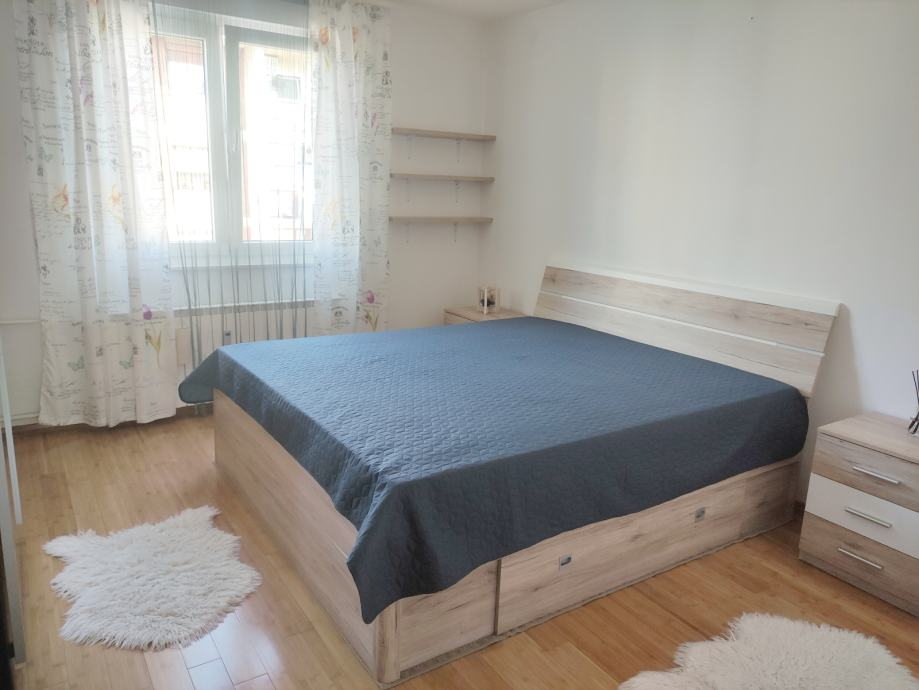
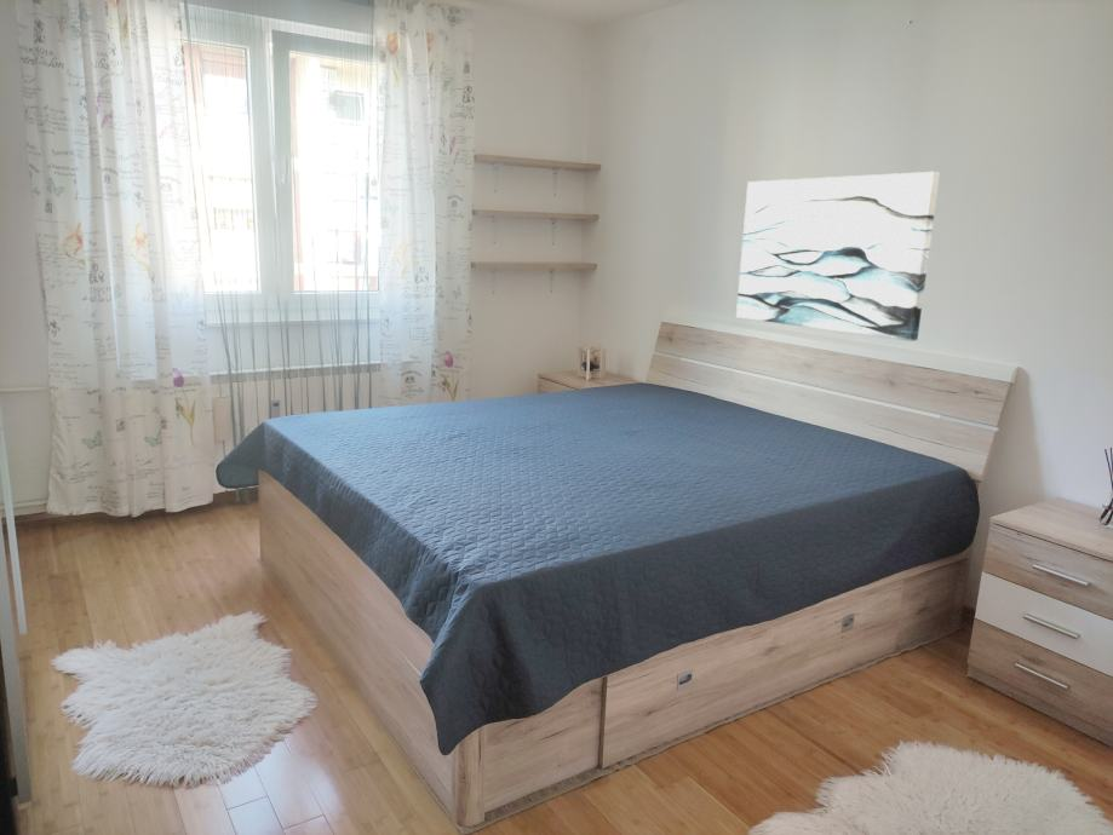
+ wall art (825, 253)
